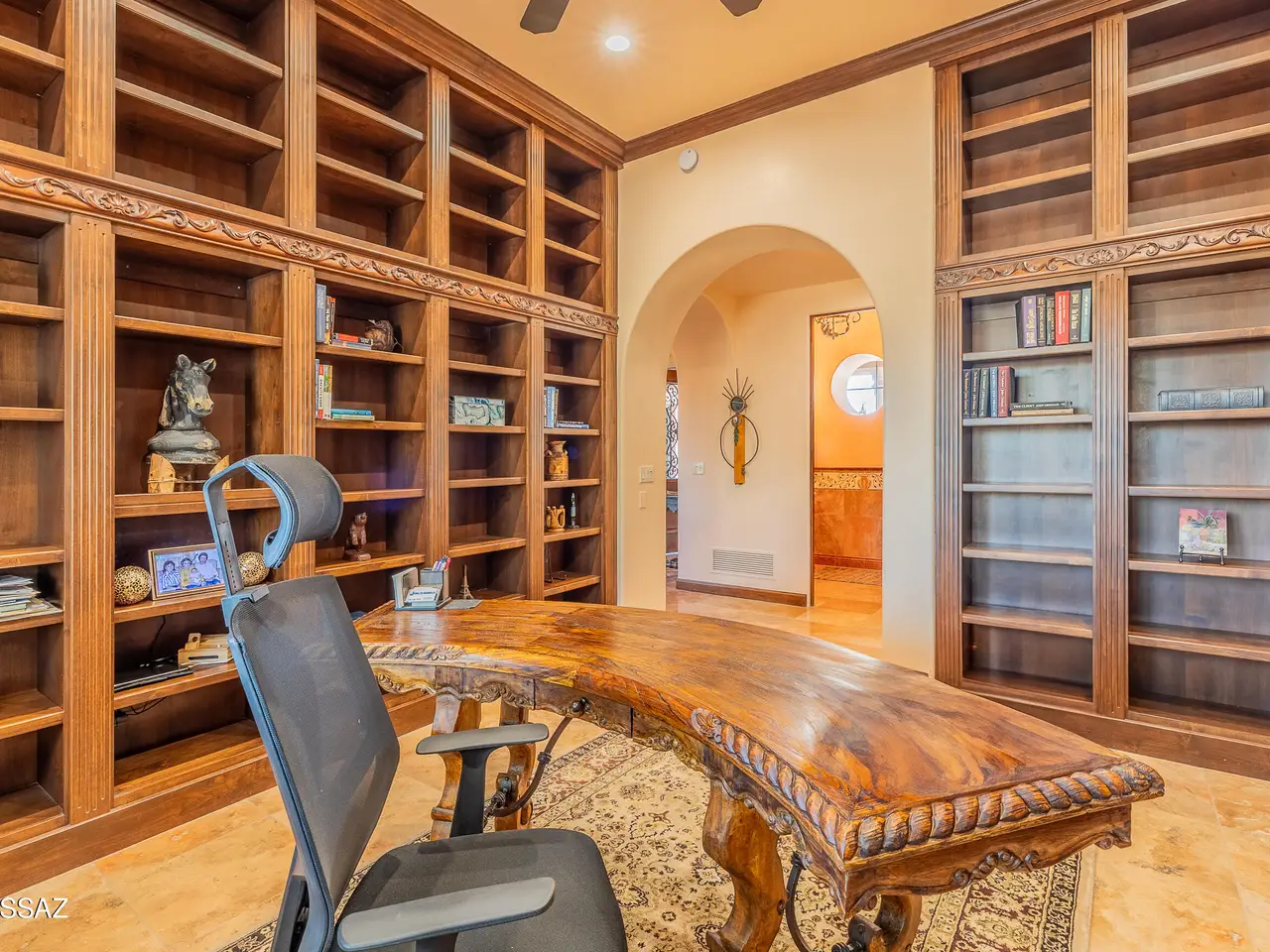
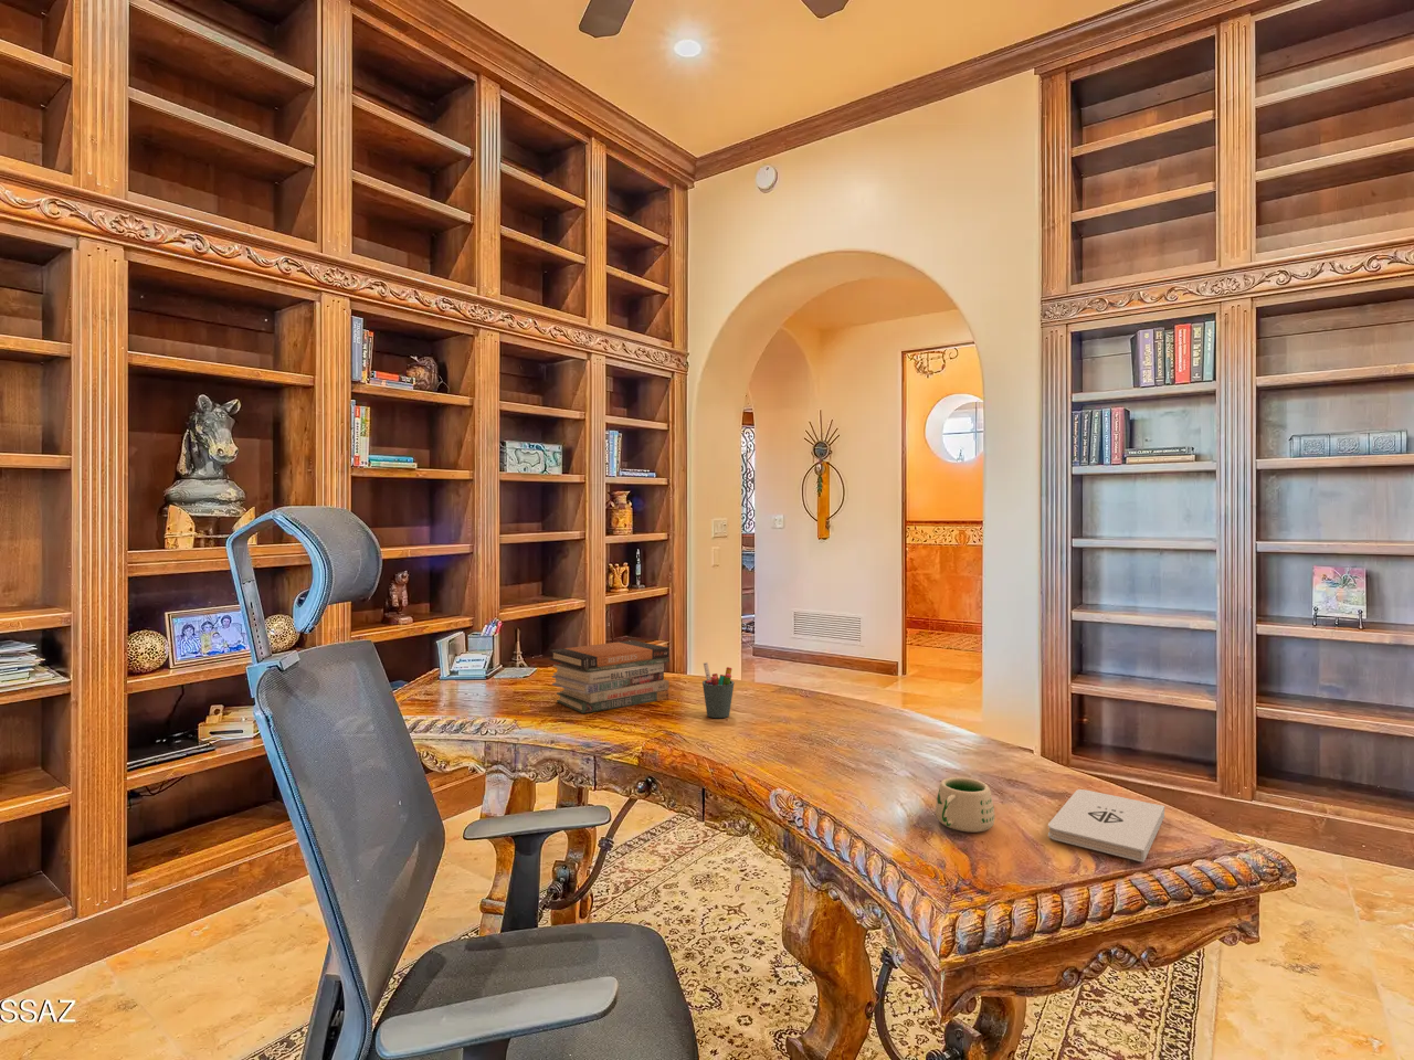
+ pen holder (718, 689)
+ notepad (1107, 821)
+ mug (960, 806)
+ book stack (610, 675)
